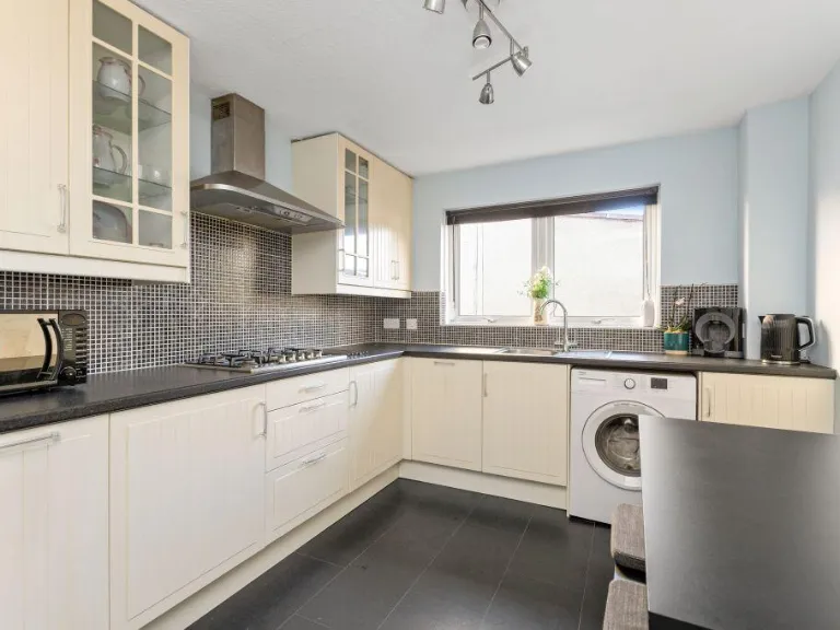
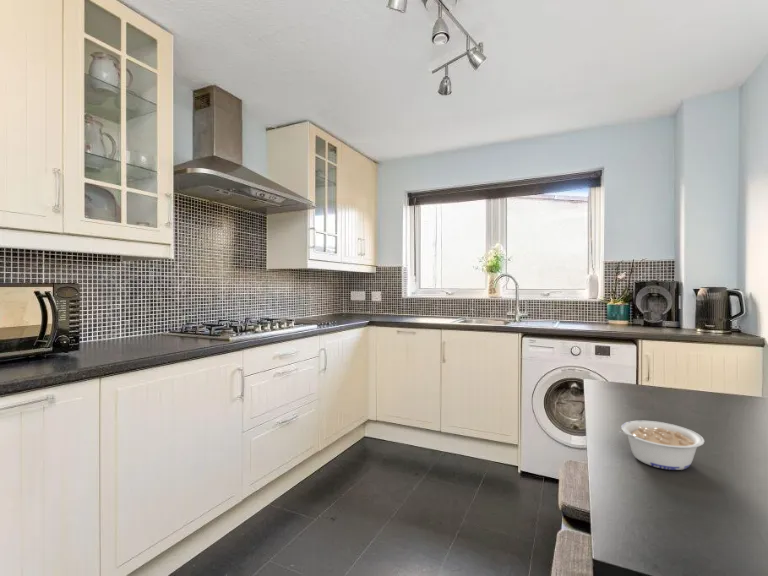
+ legume (660, 444)
